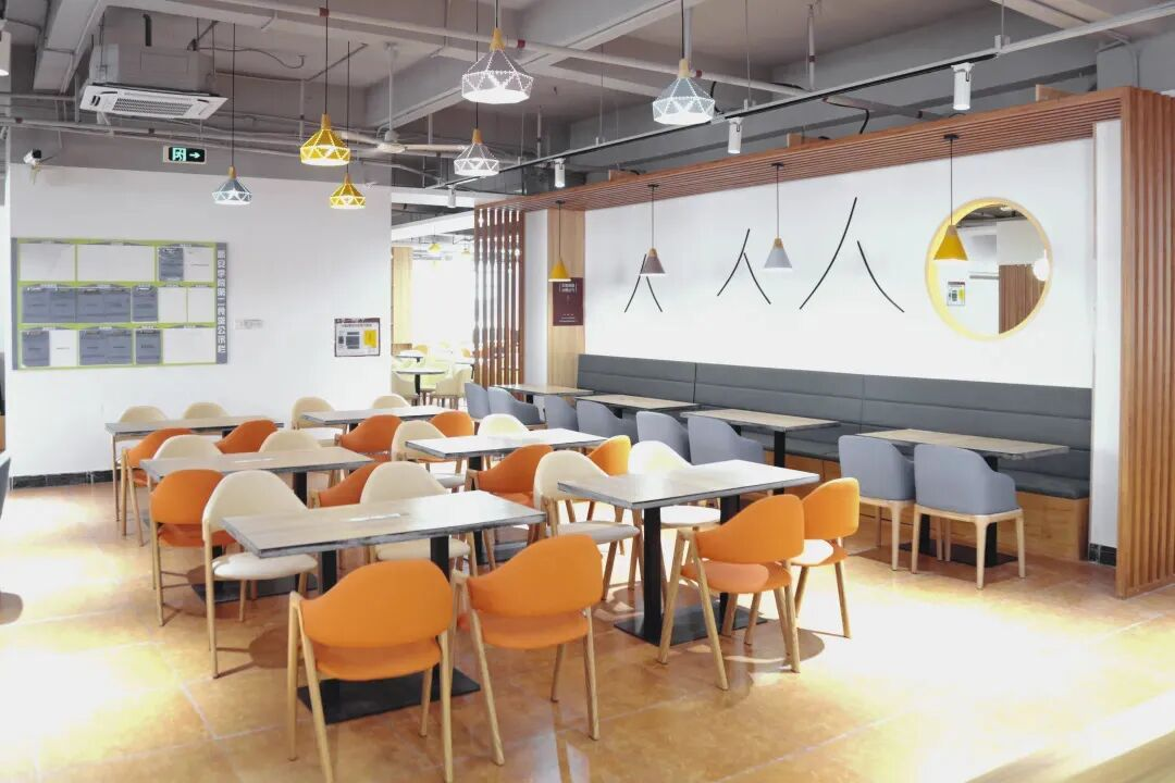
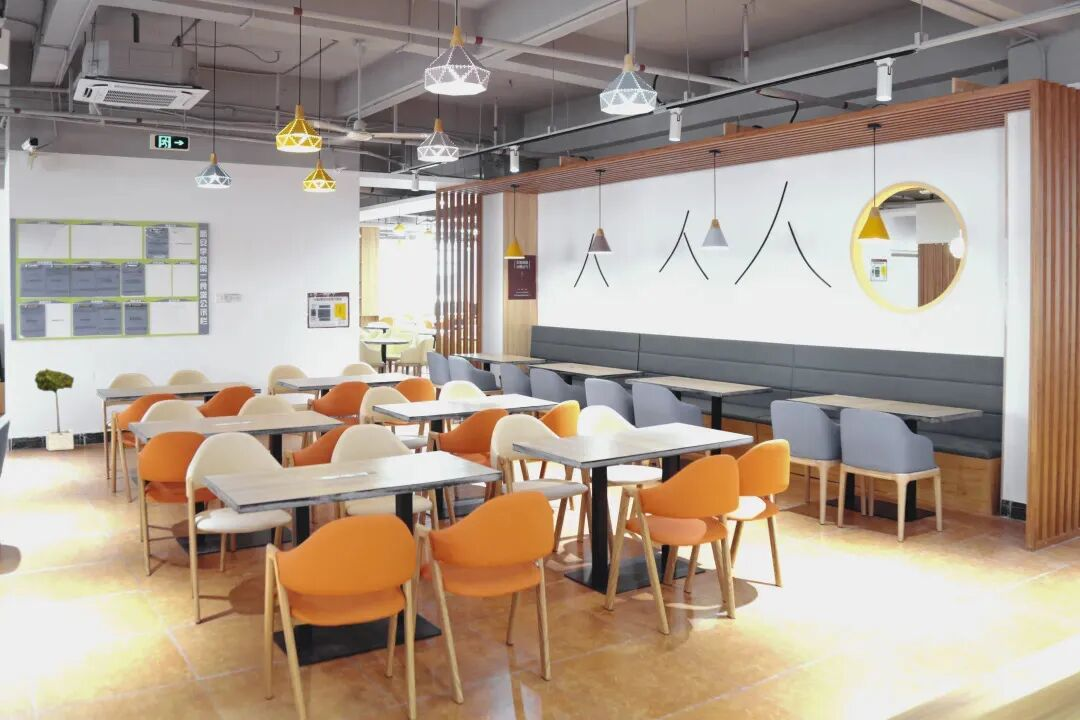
+ potted tree (56, 408)
